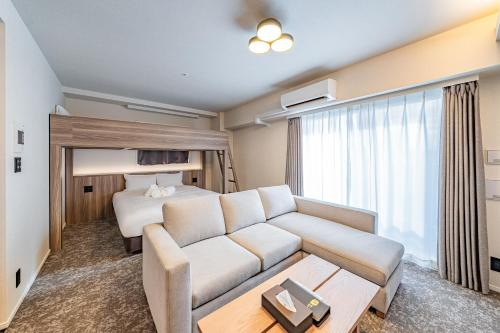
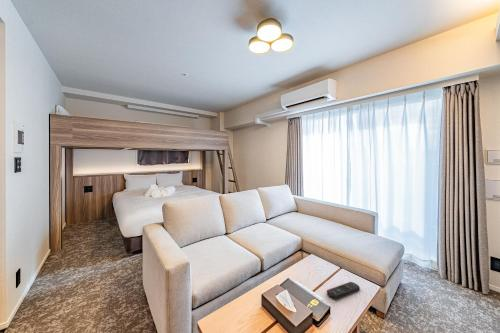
+ remote control (343, 289)
